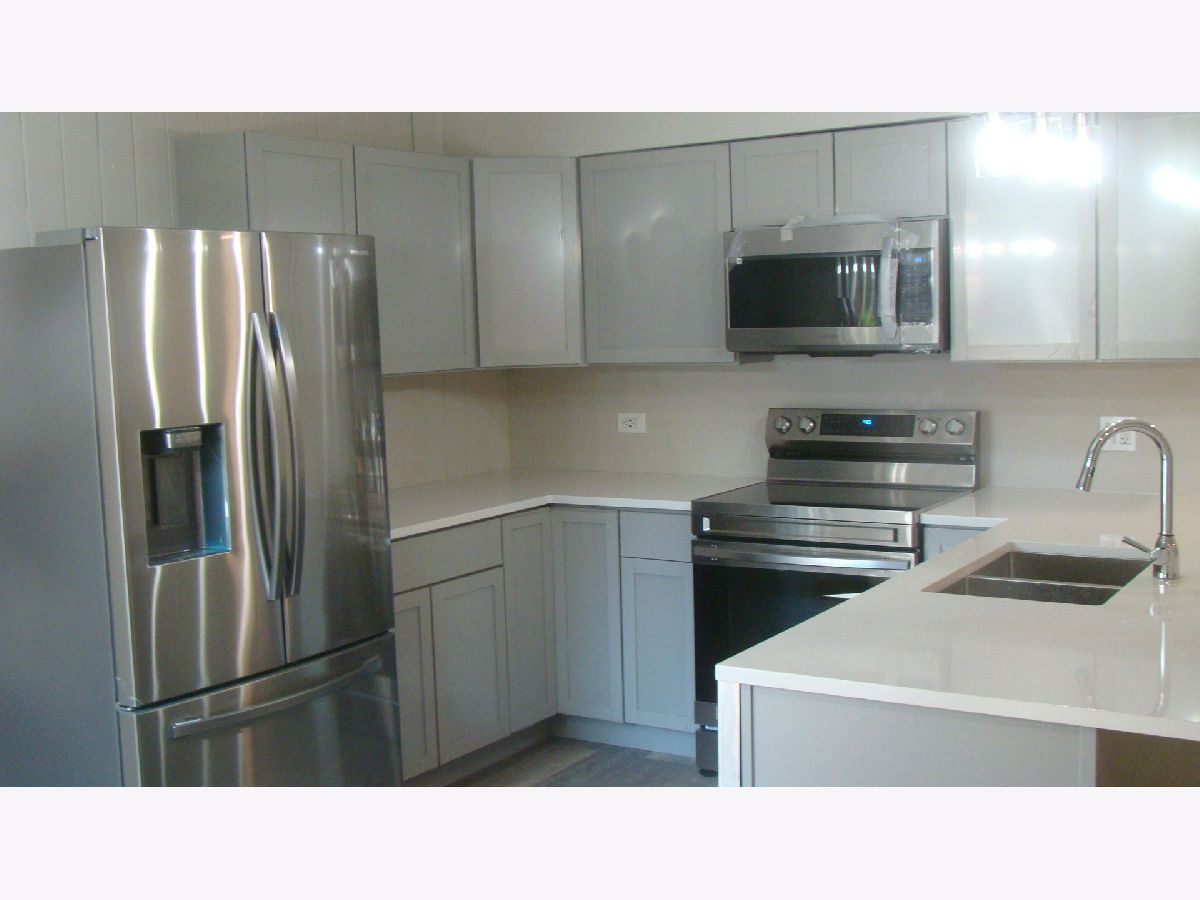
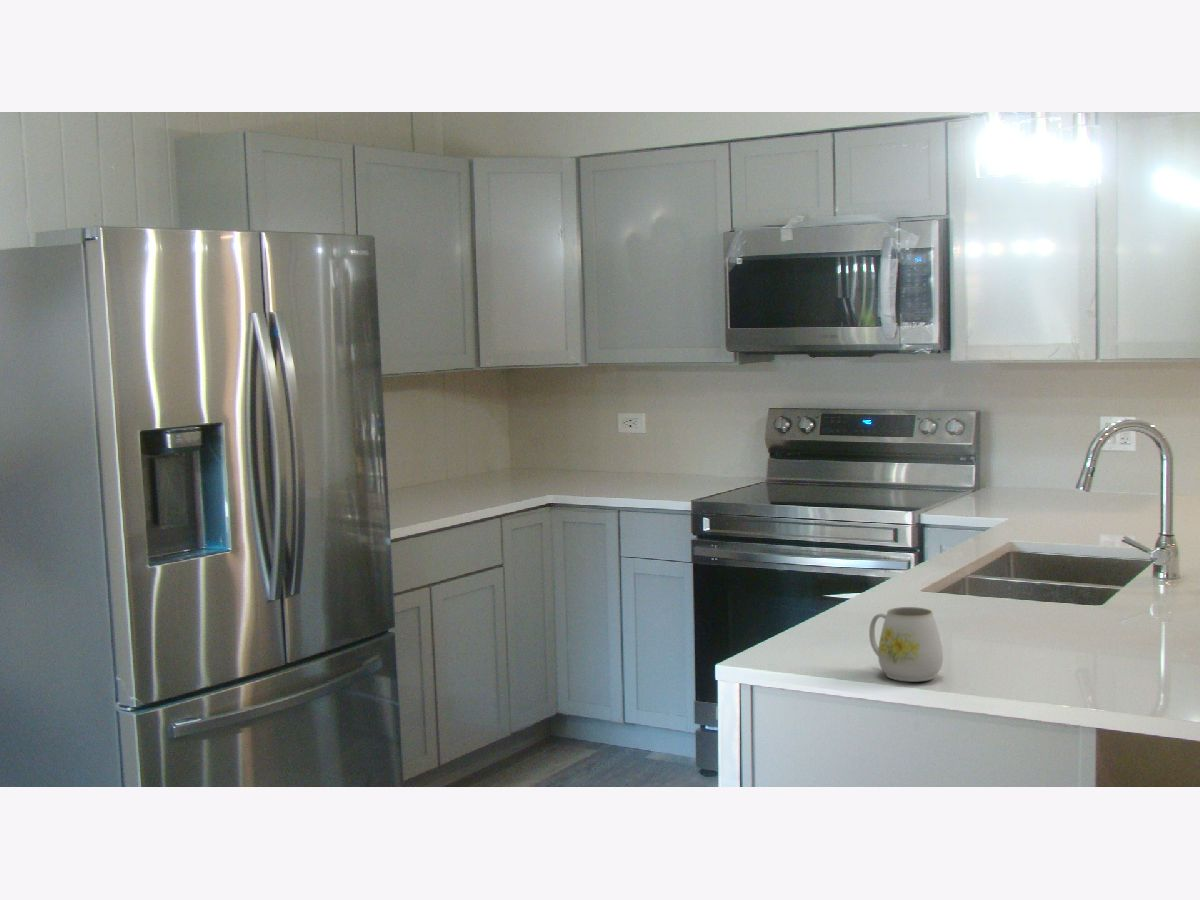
+ mug (903, 642)
